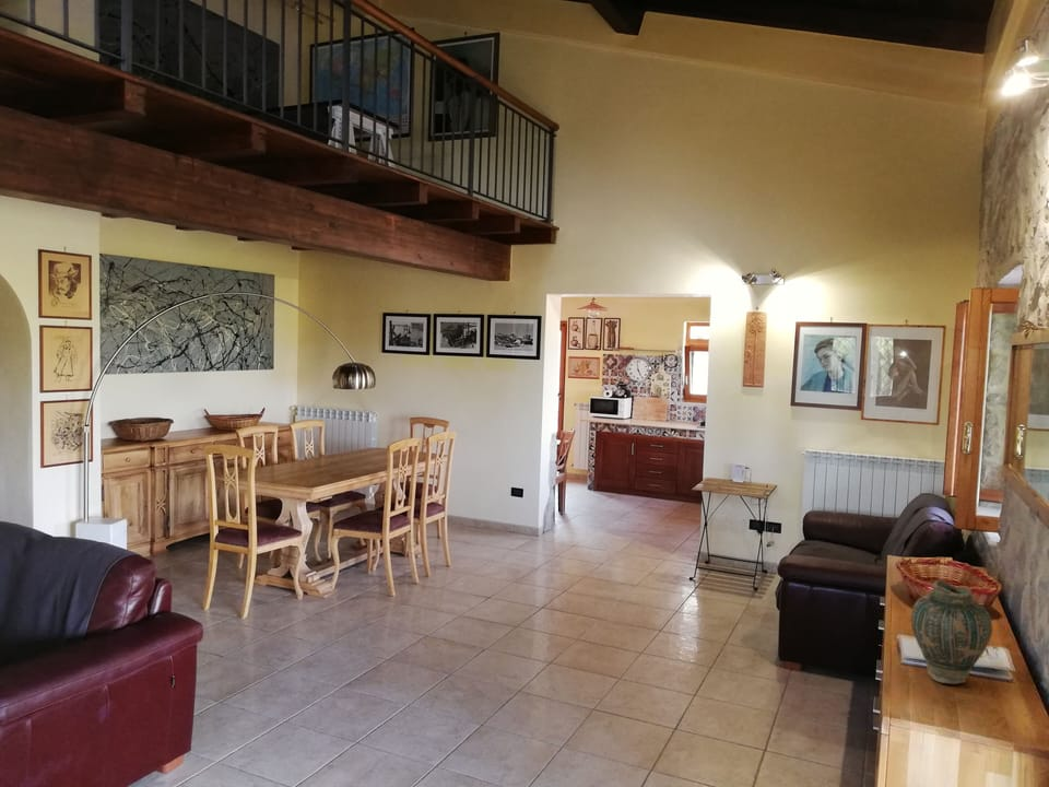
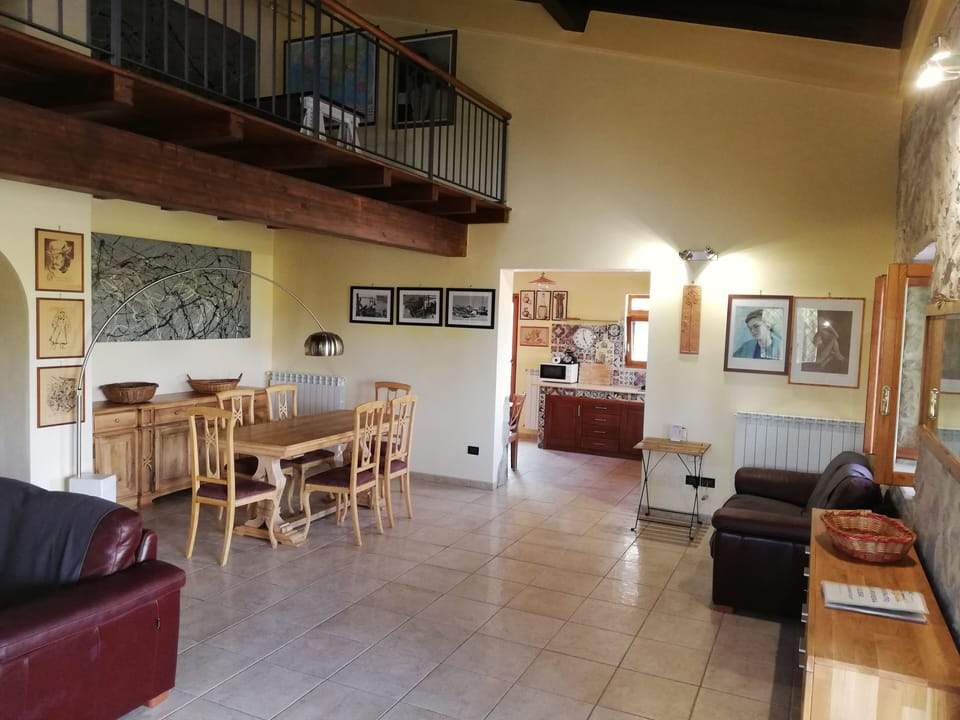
- vase (950, 632)
